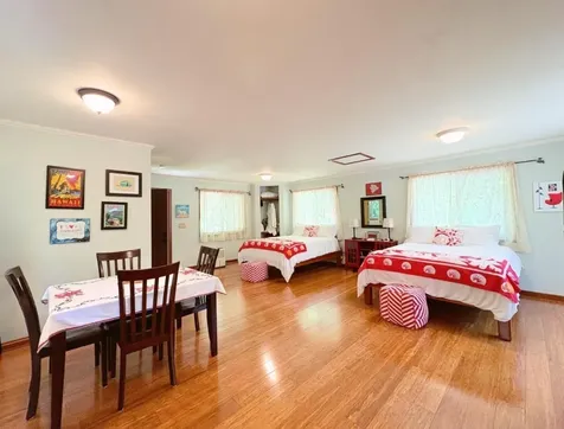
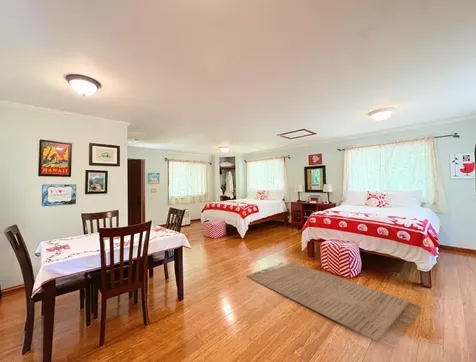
+ rug (320, 288)
